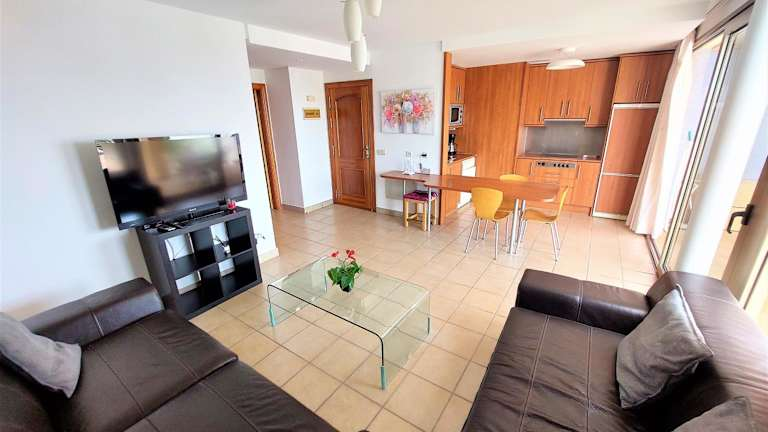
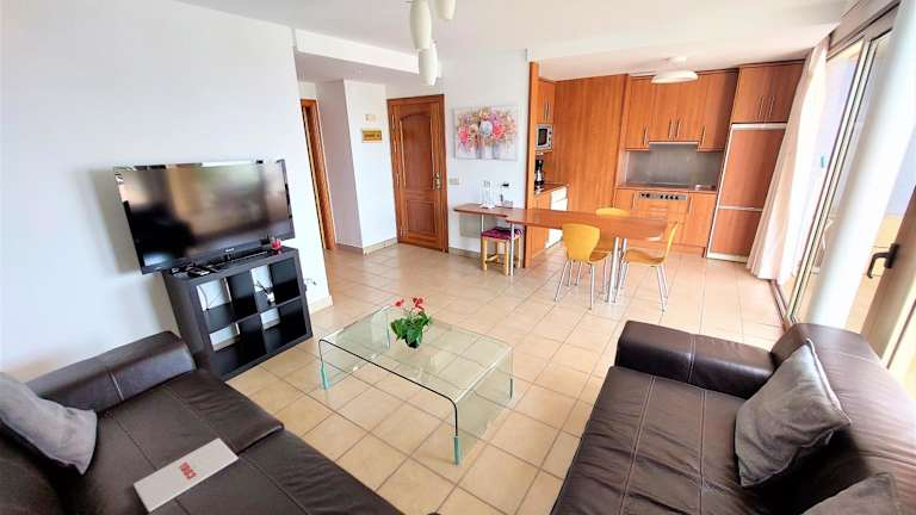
+ magazine (187, 471)
